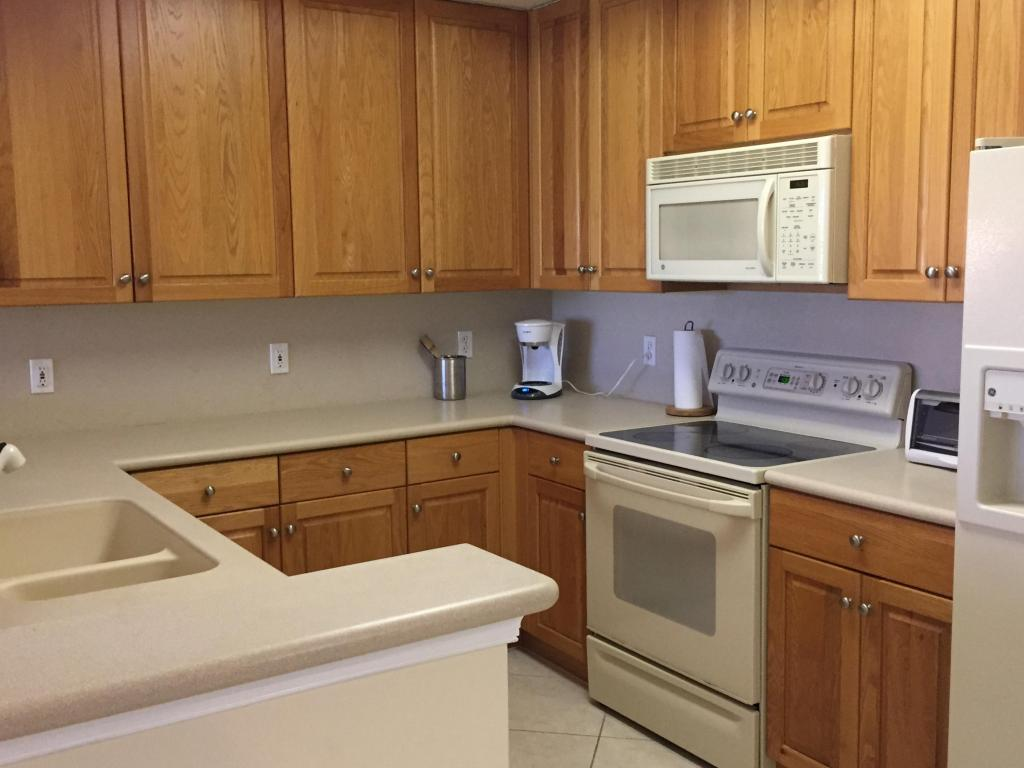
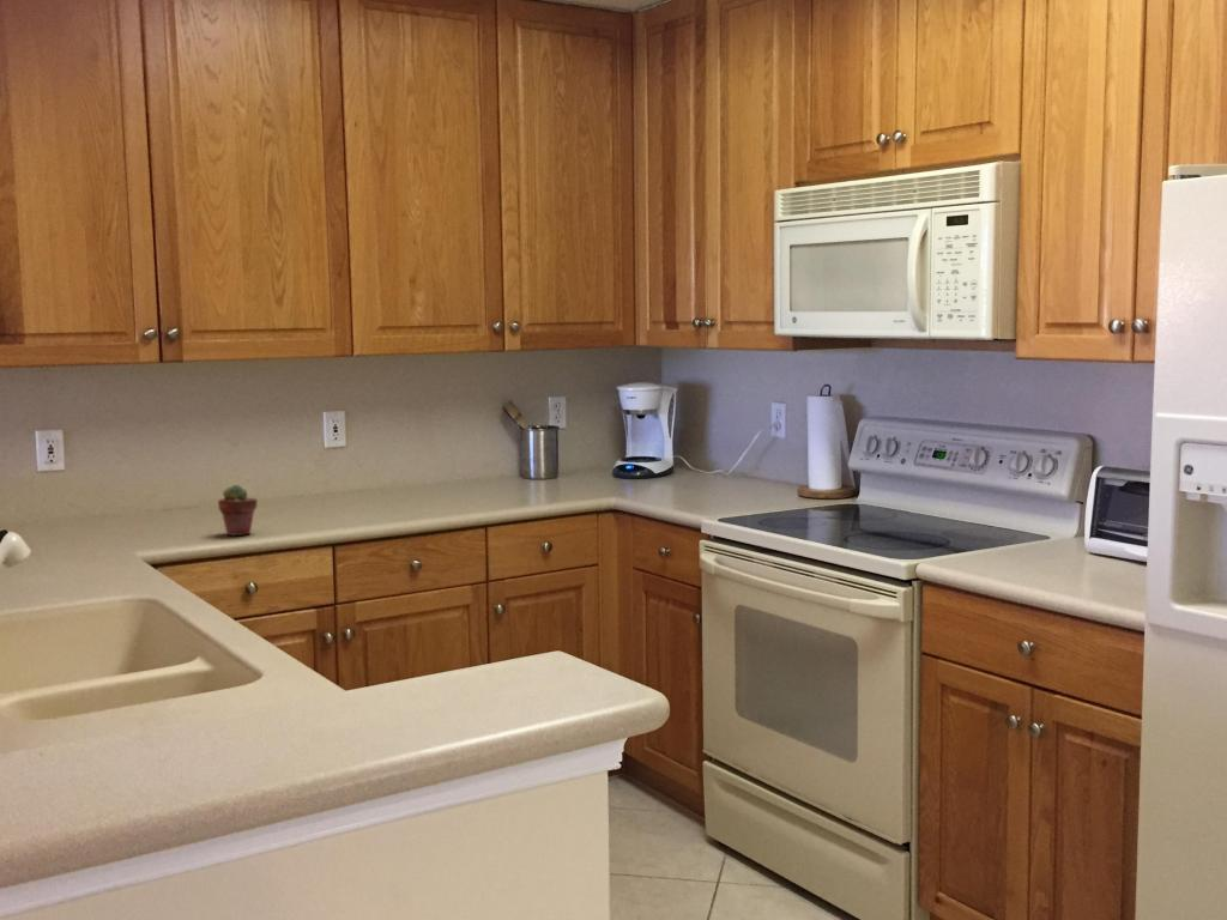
+ potted succulent (237, 509)
